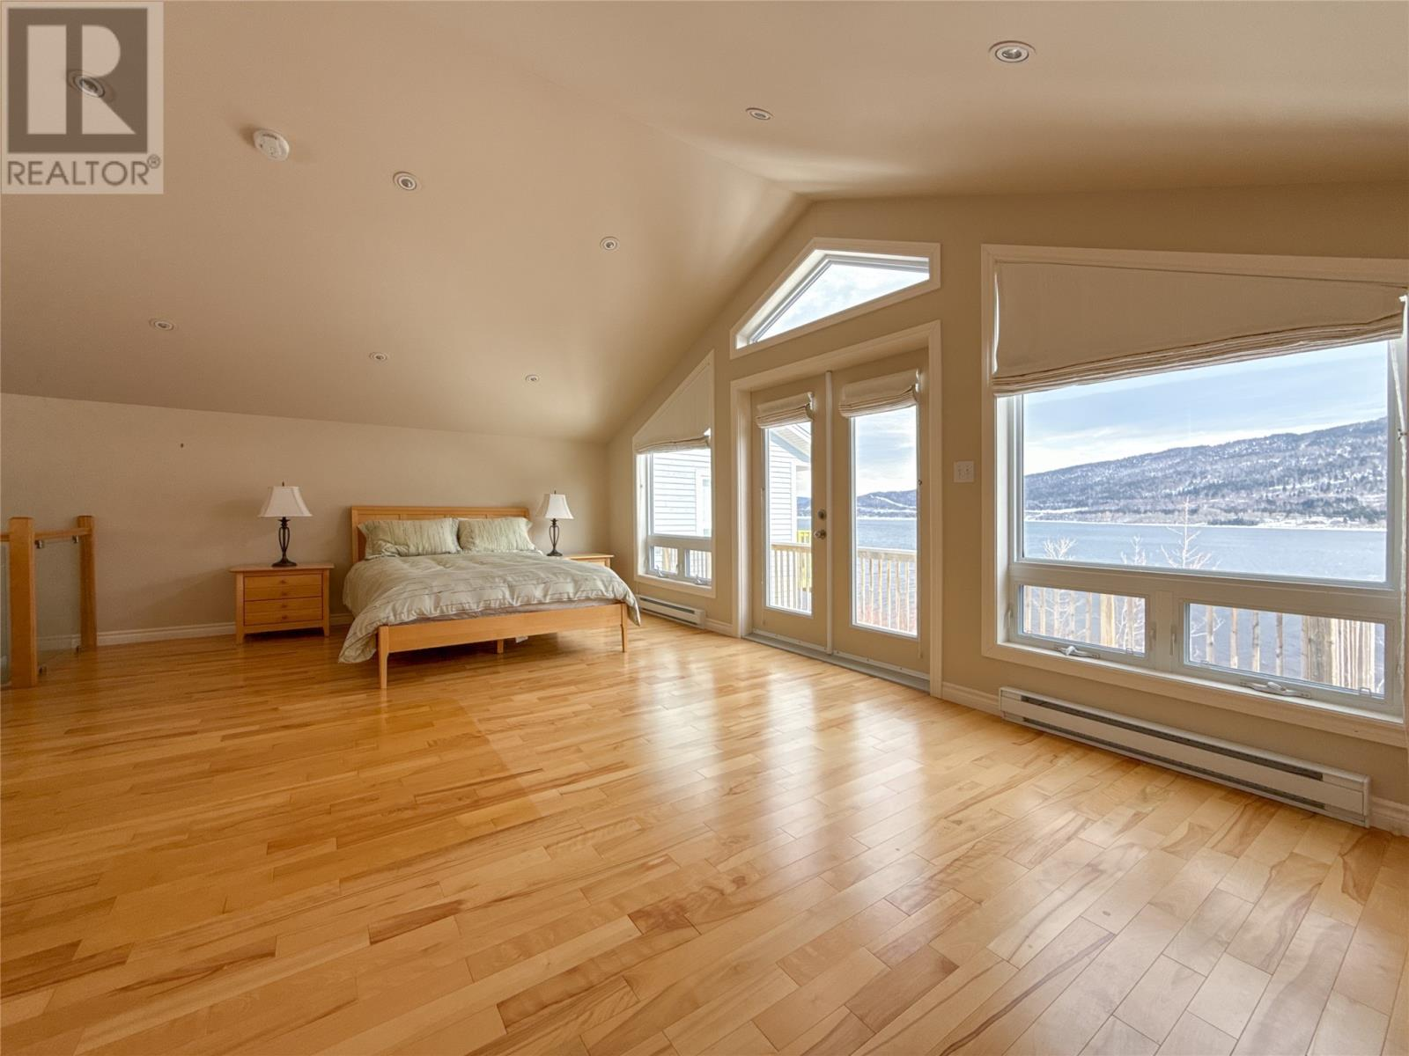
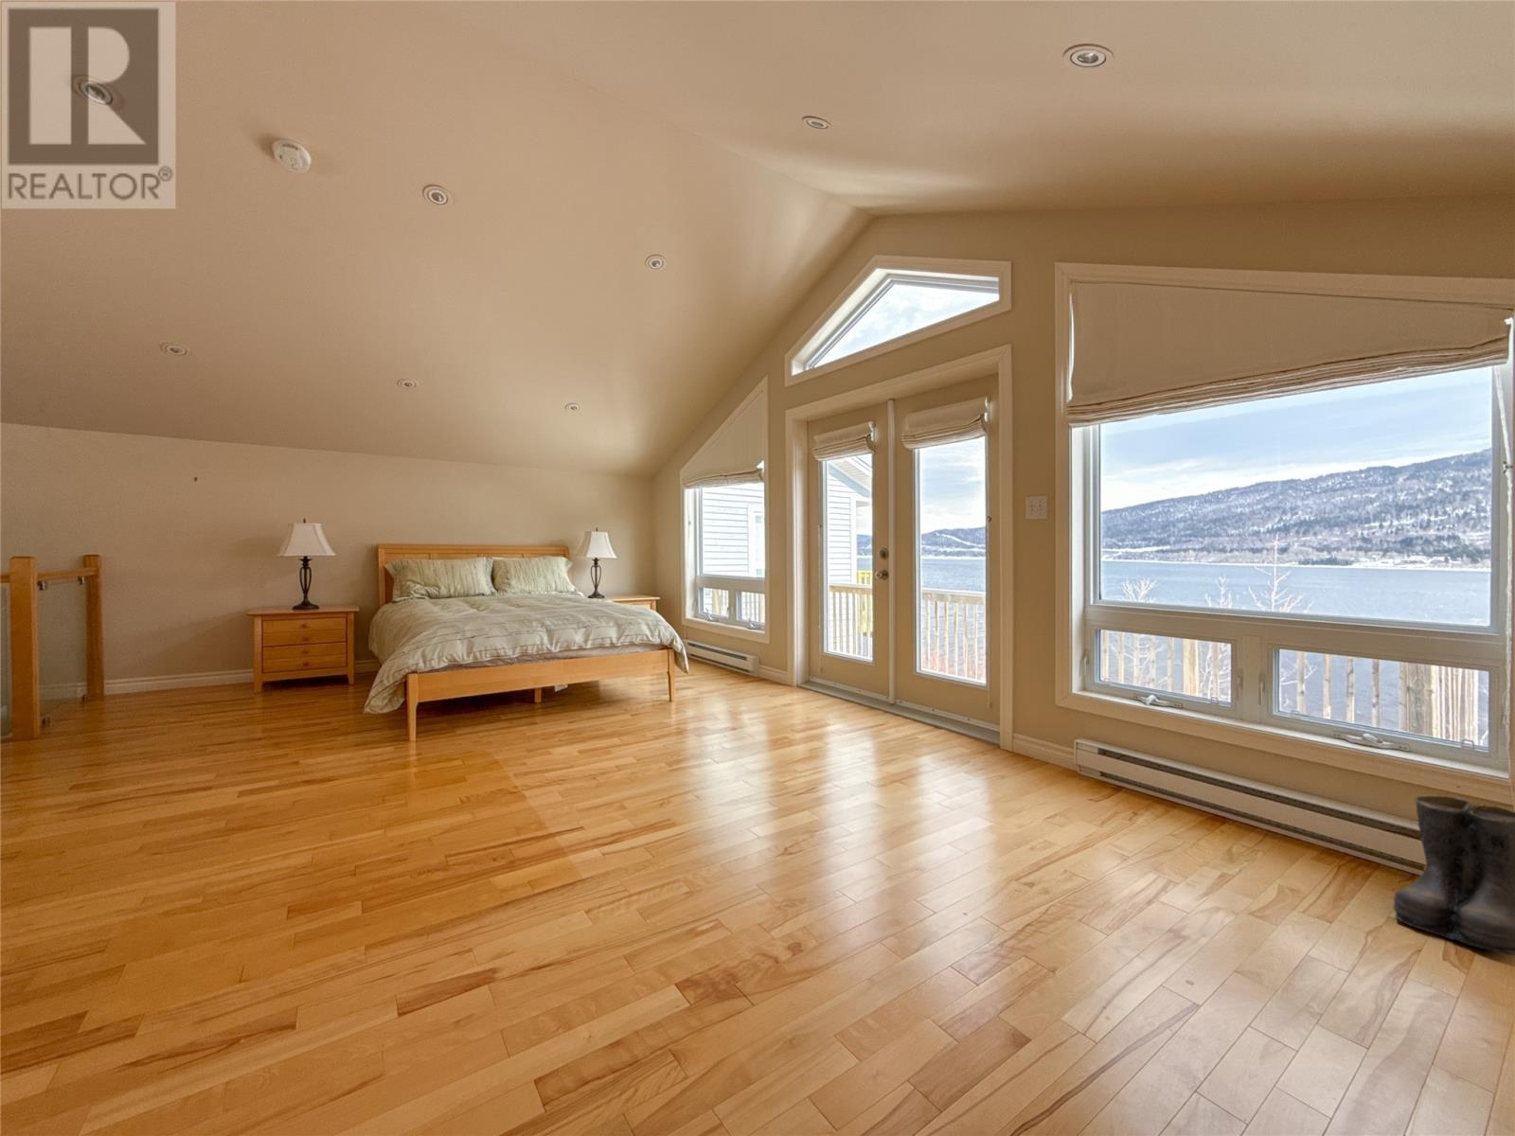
+ boots (1463, 865)
